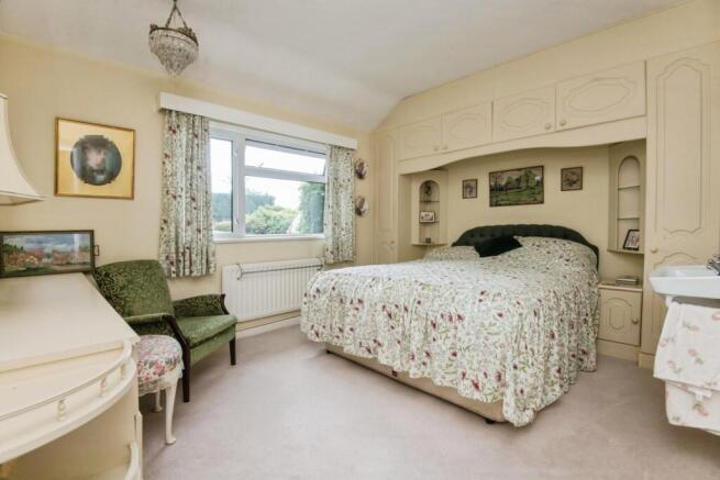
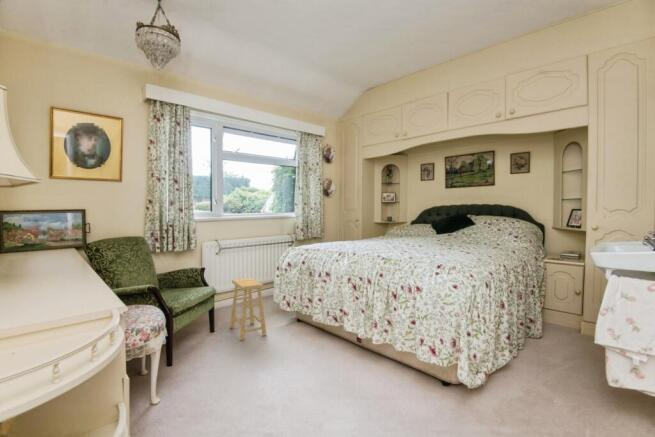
+ footstool (247, 306)
